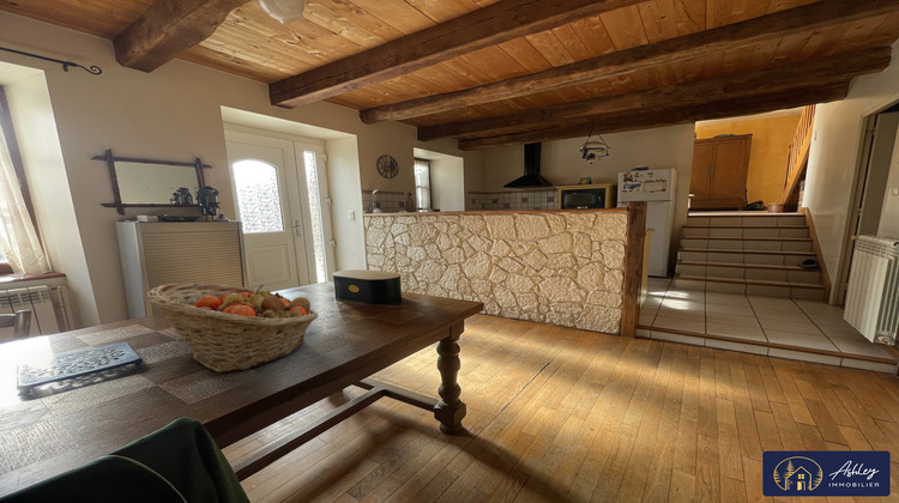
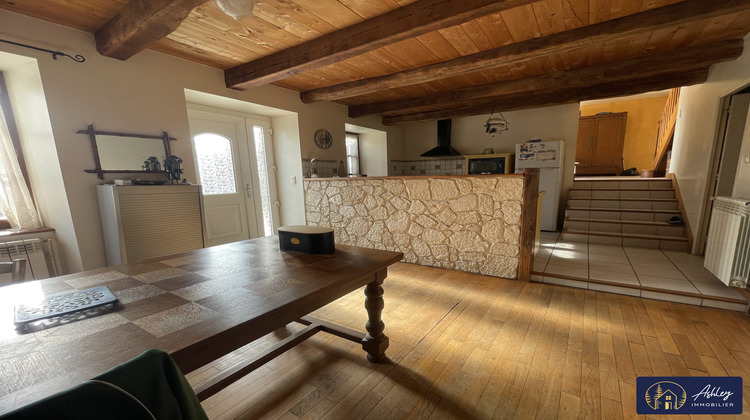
- fruit basket (240, 314)
